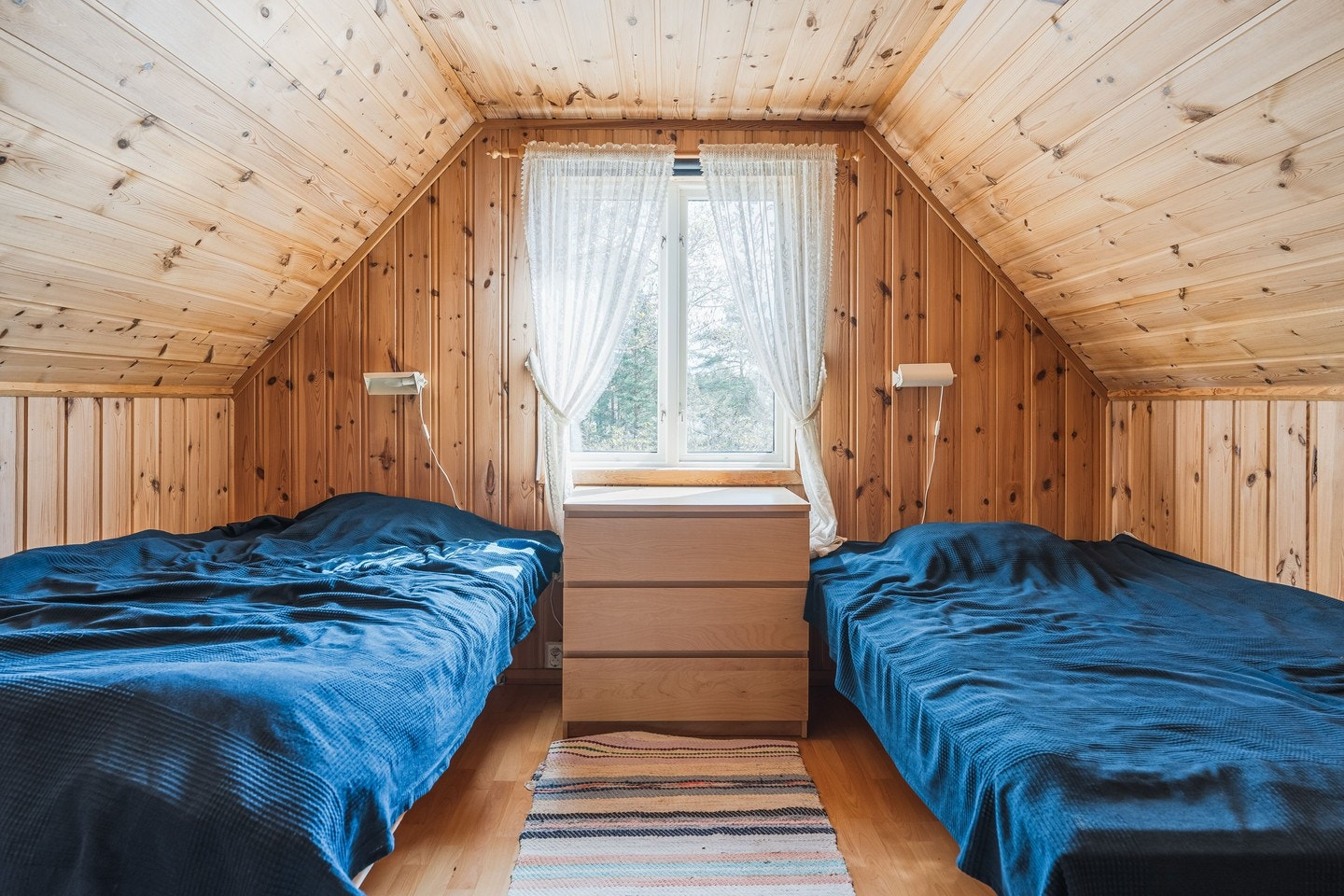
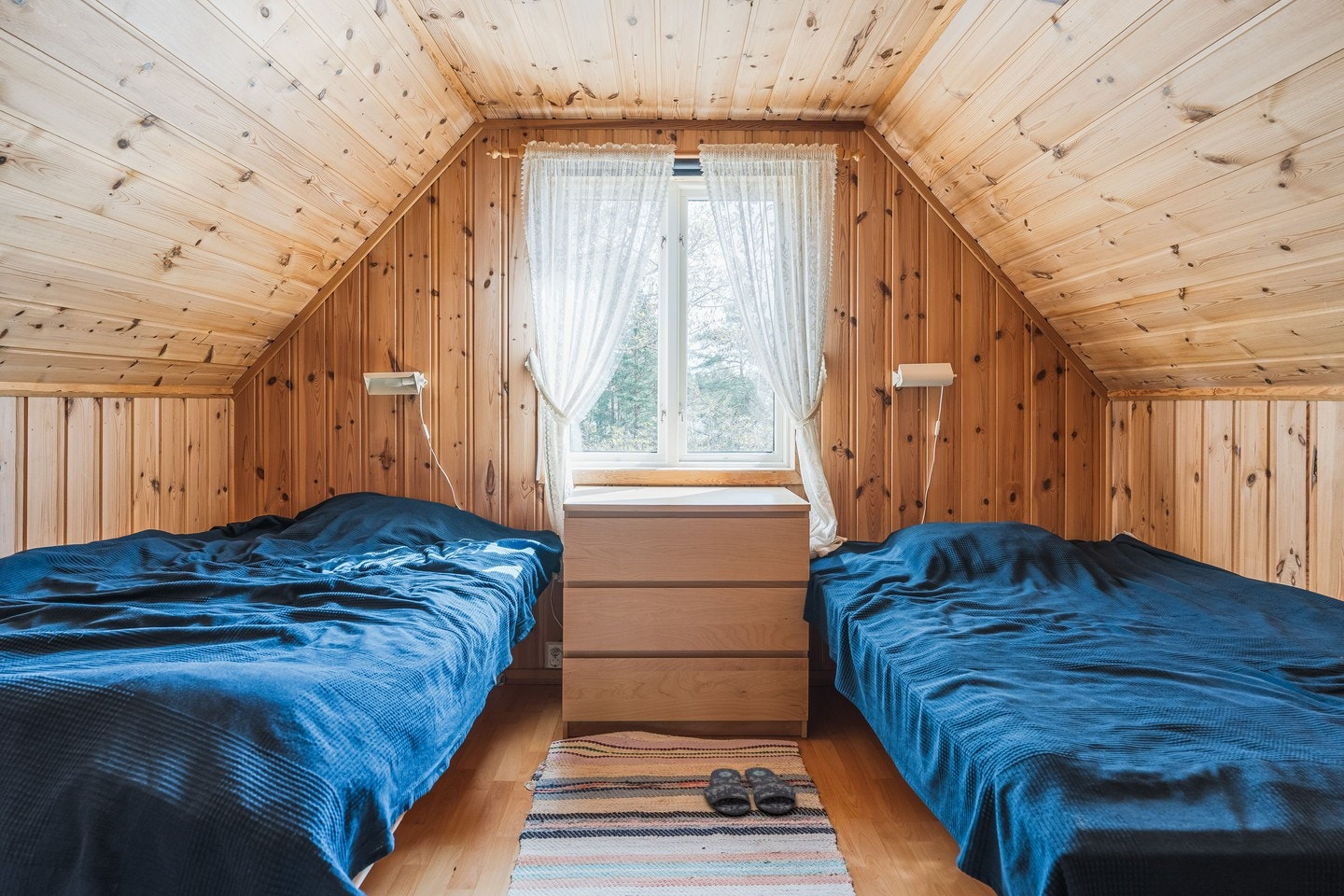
+ slippers (750, 782)
